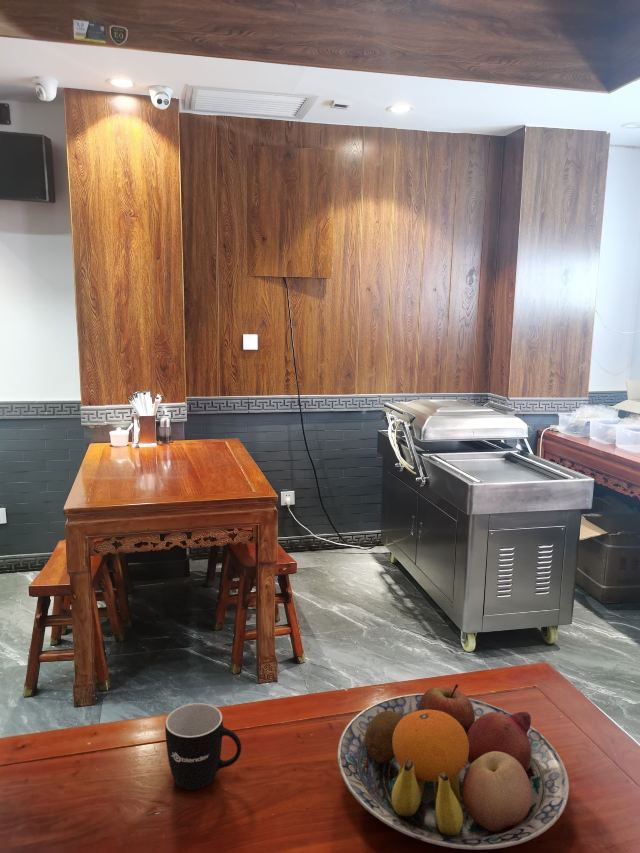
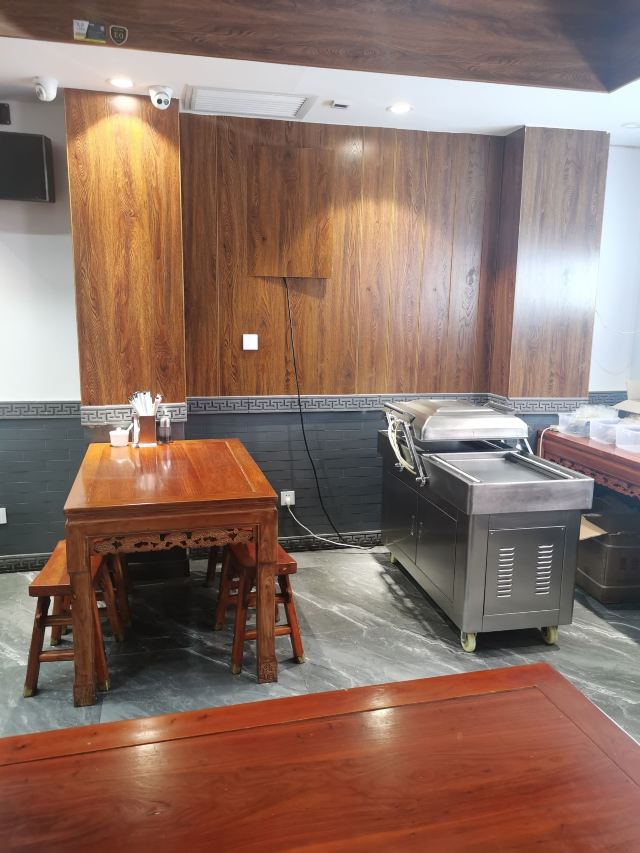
- mug (204, 748)
- fruit bowl (449, 749)
